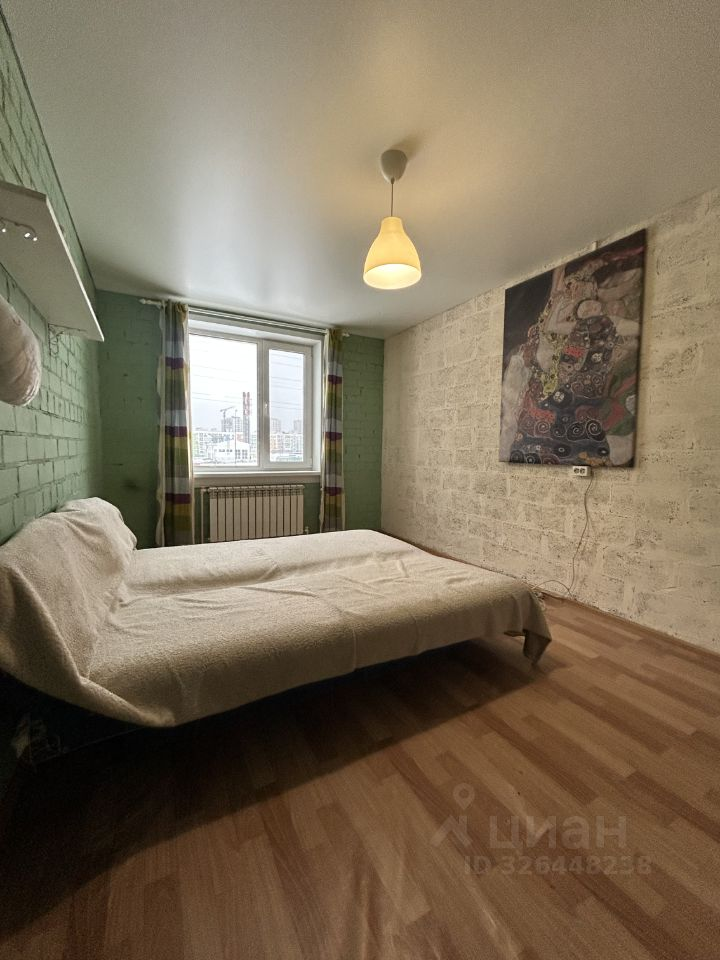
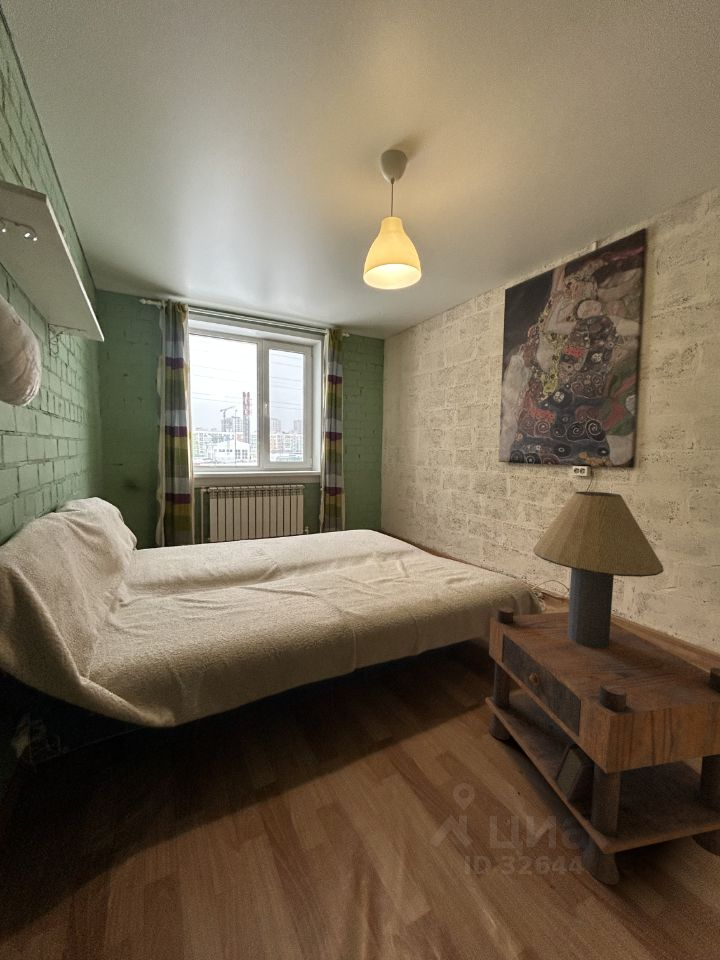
+ nightstand (594, 707)
+ table lamp (592, 566)
